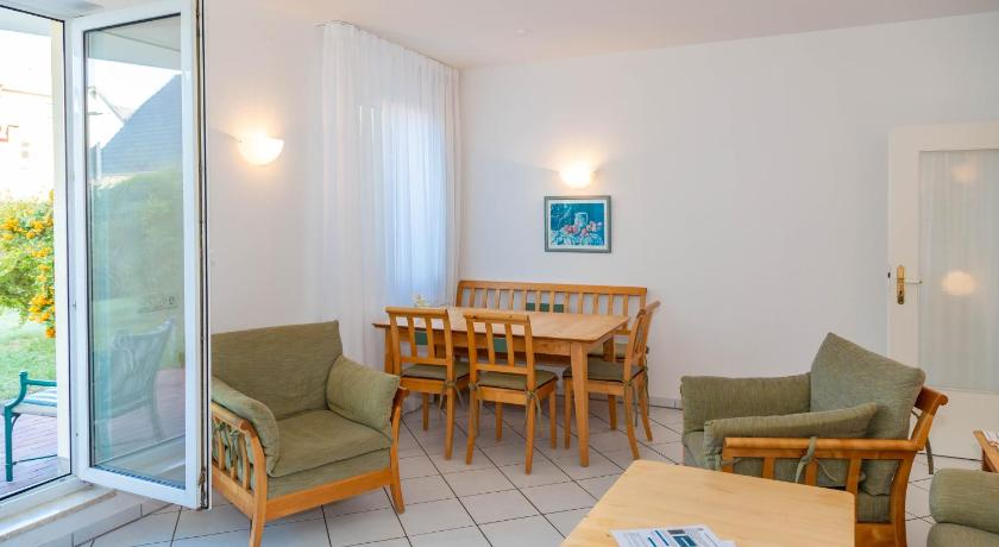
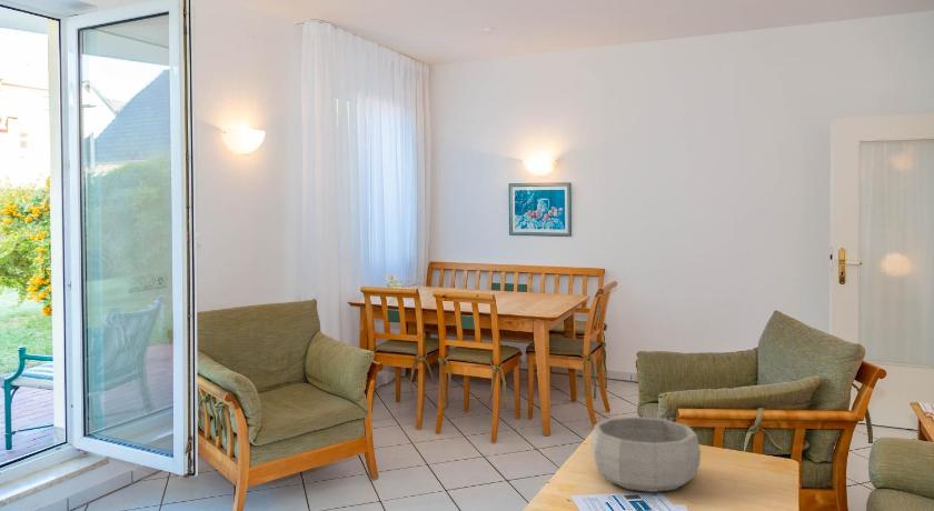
+ decorative bowl (644, 453)
